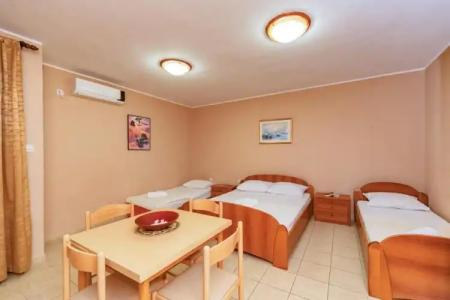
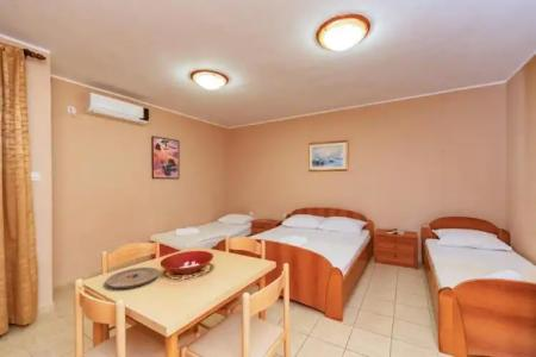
+ plate (133, 277)
